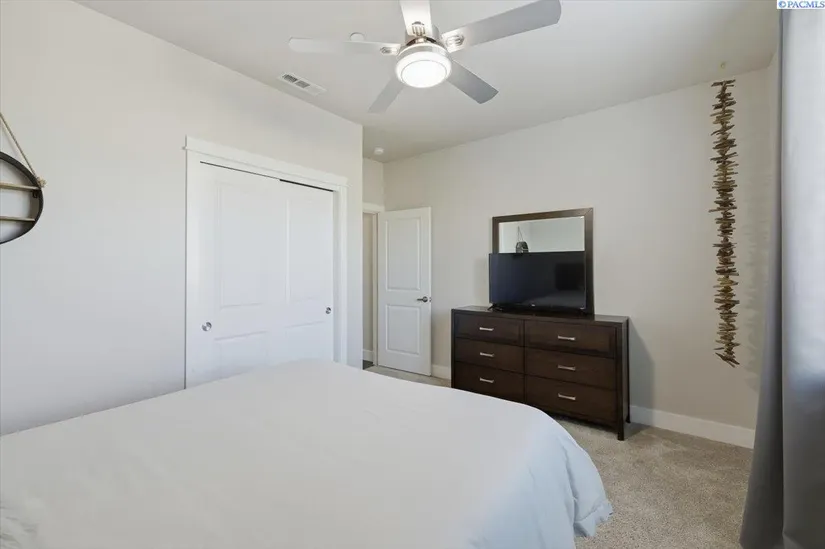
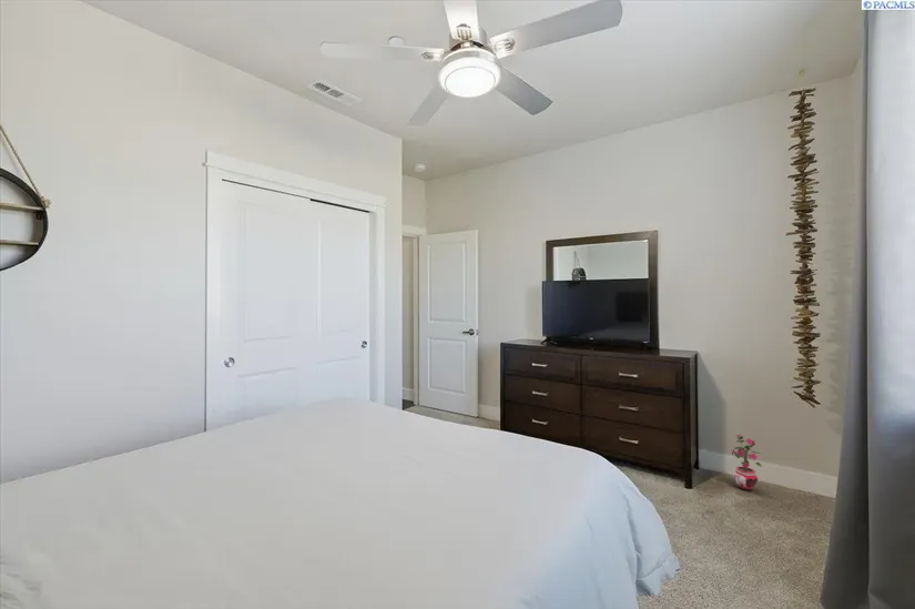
+ potted plant (746, 461)
